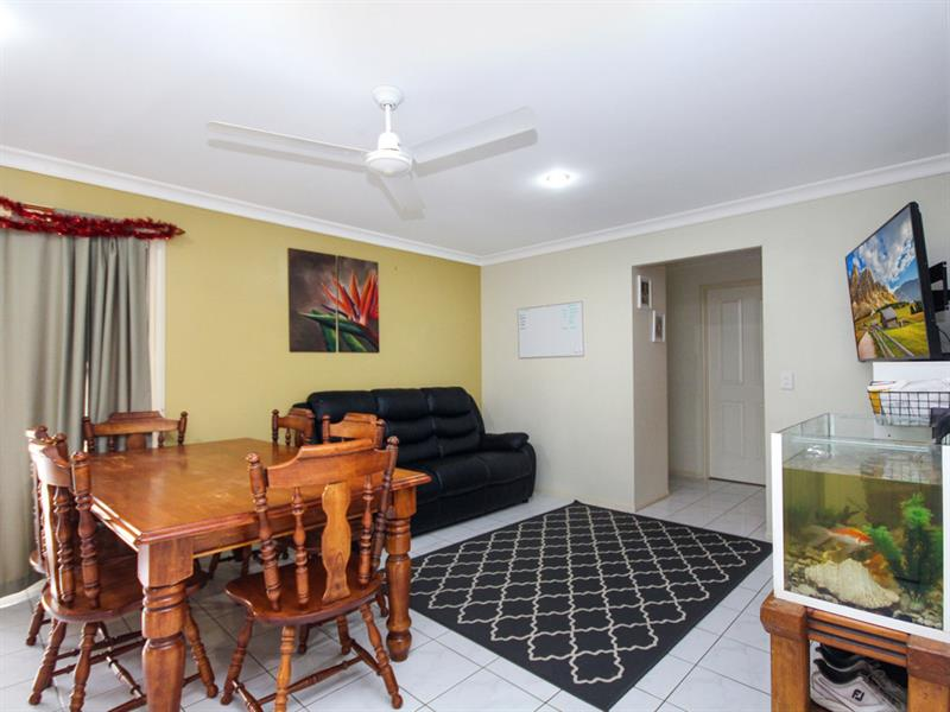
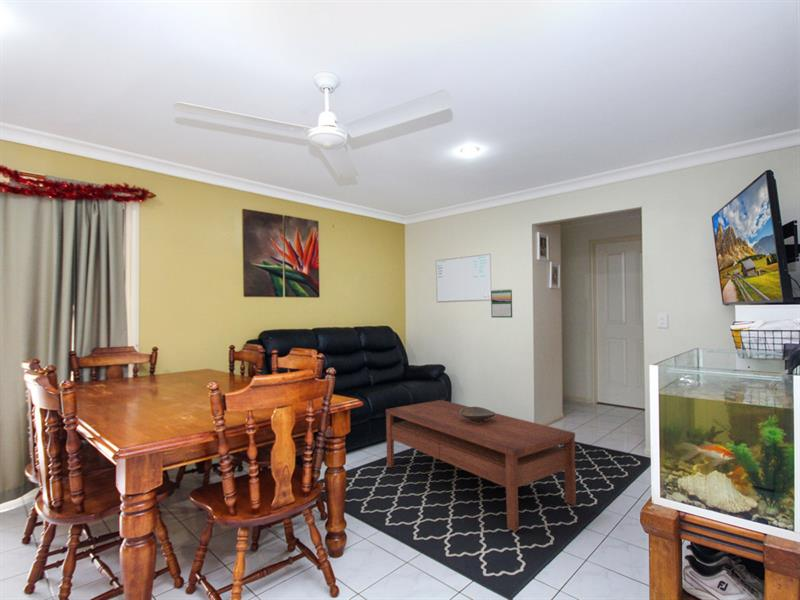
+ calendar (501, 303)
+ decorative bowl (477, 415)
+ coffee table (469, 451)
